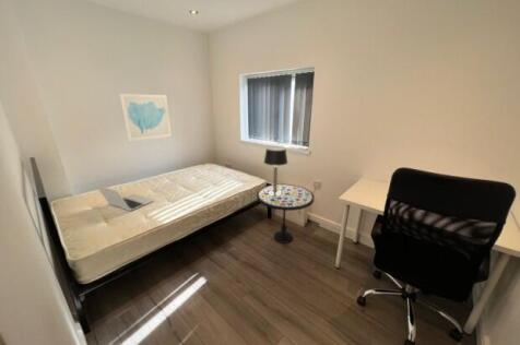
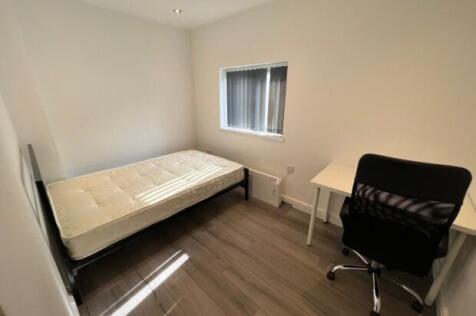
- side table (284, 216)
- table lamp (275, 170)
- wall art (147, 117)
- laptop (127, 195)
